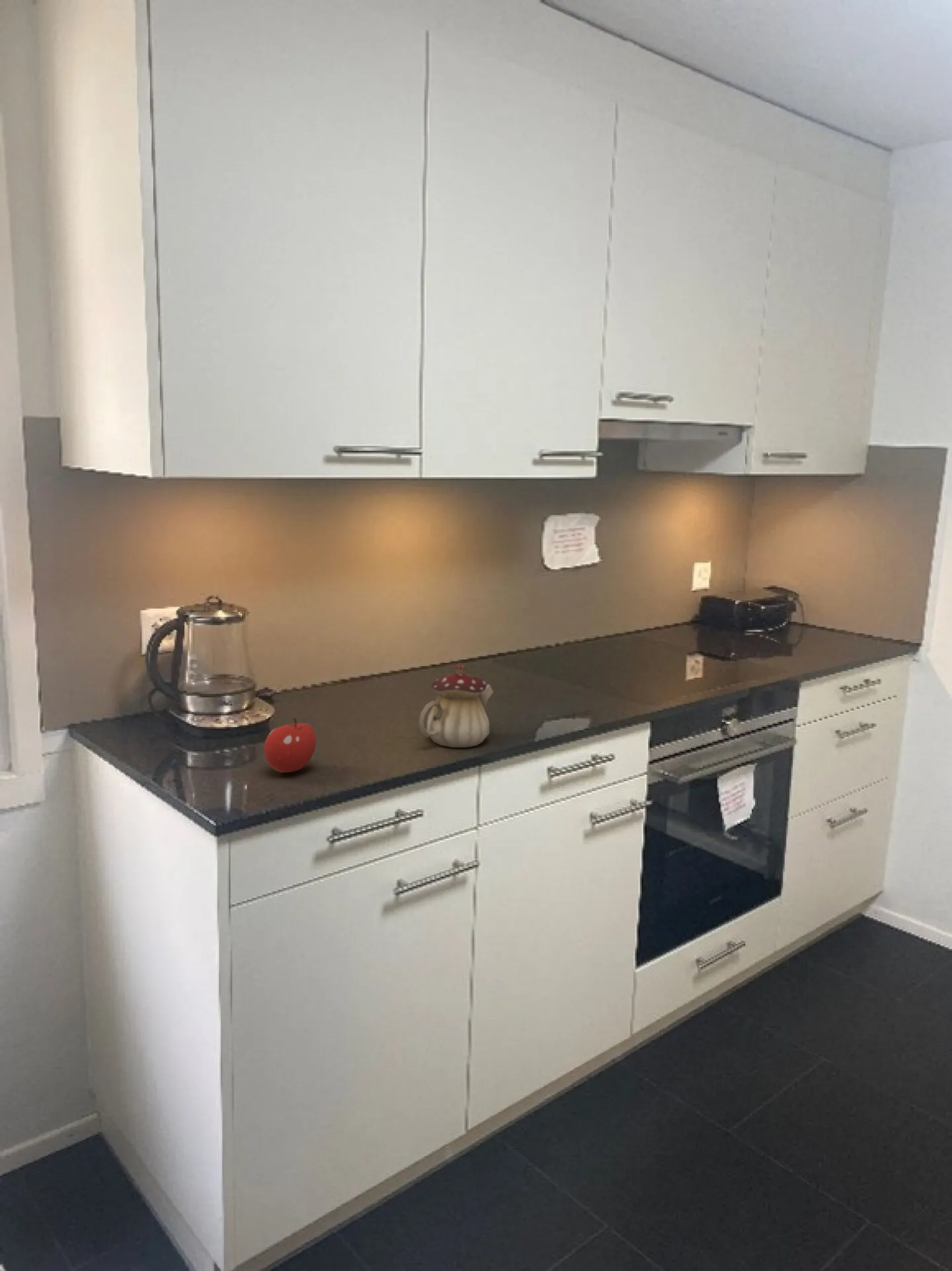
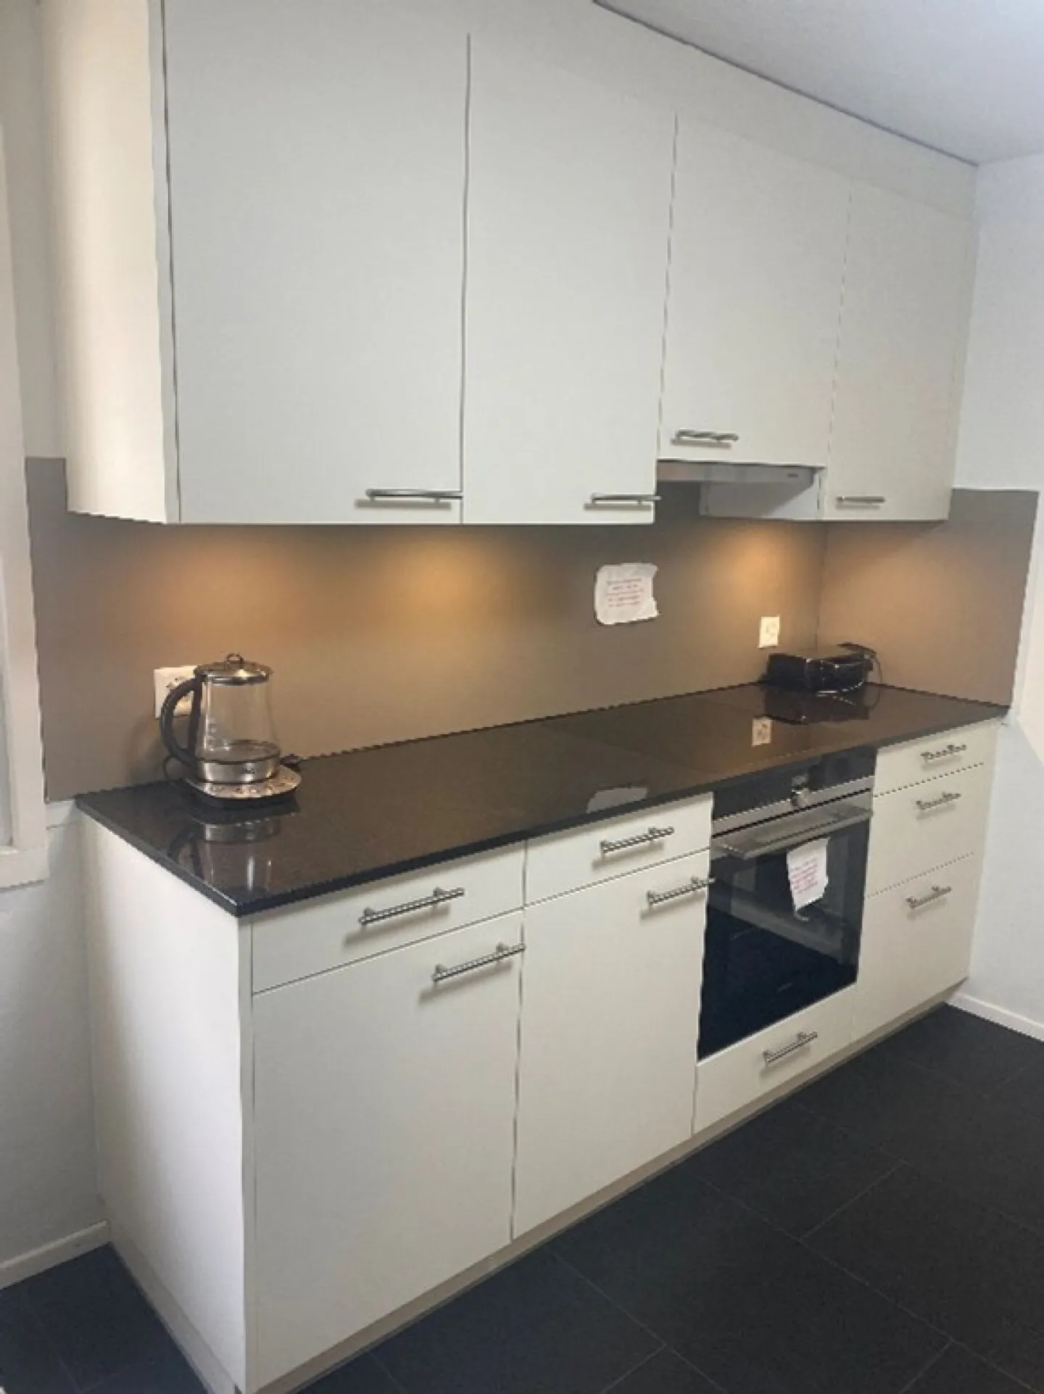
- teapot (456, 703)
- fruit (290, 744)
